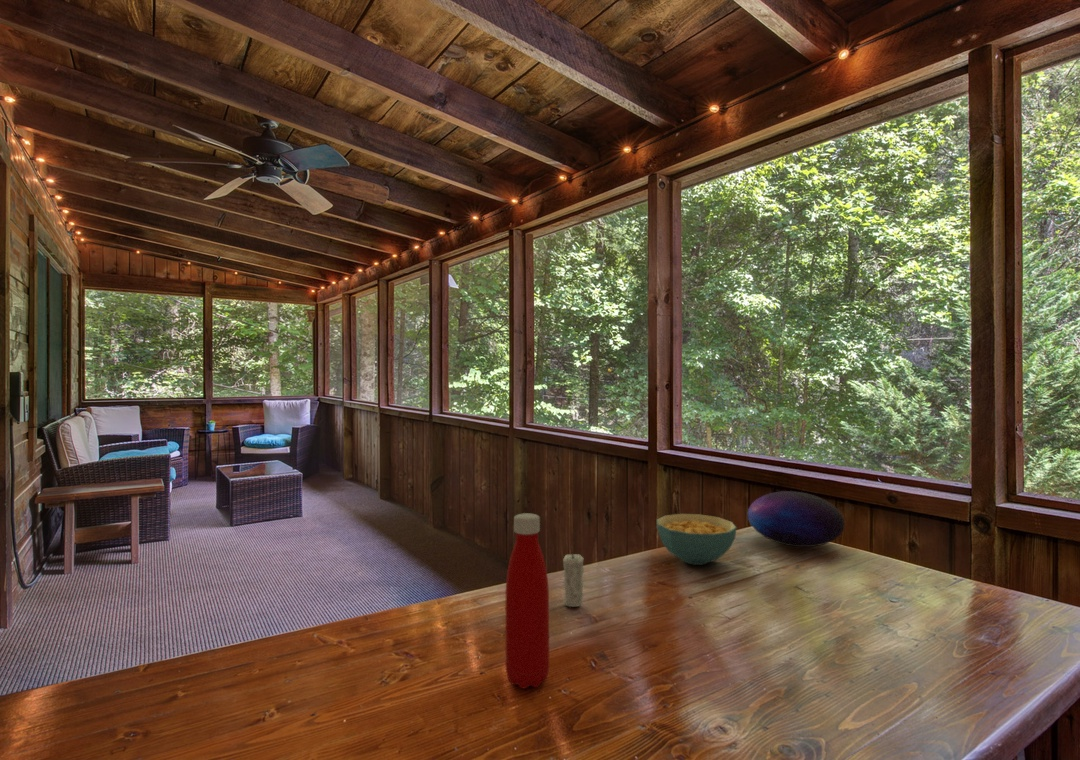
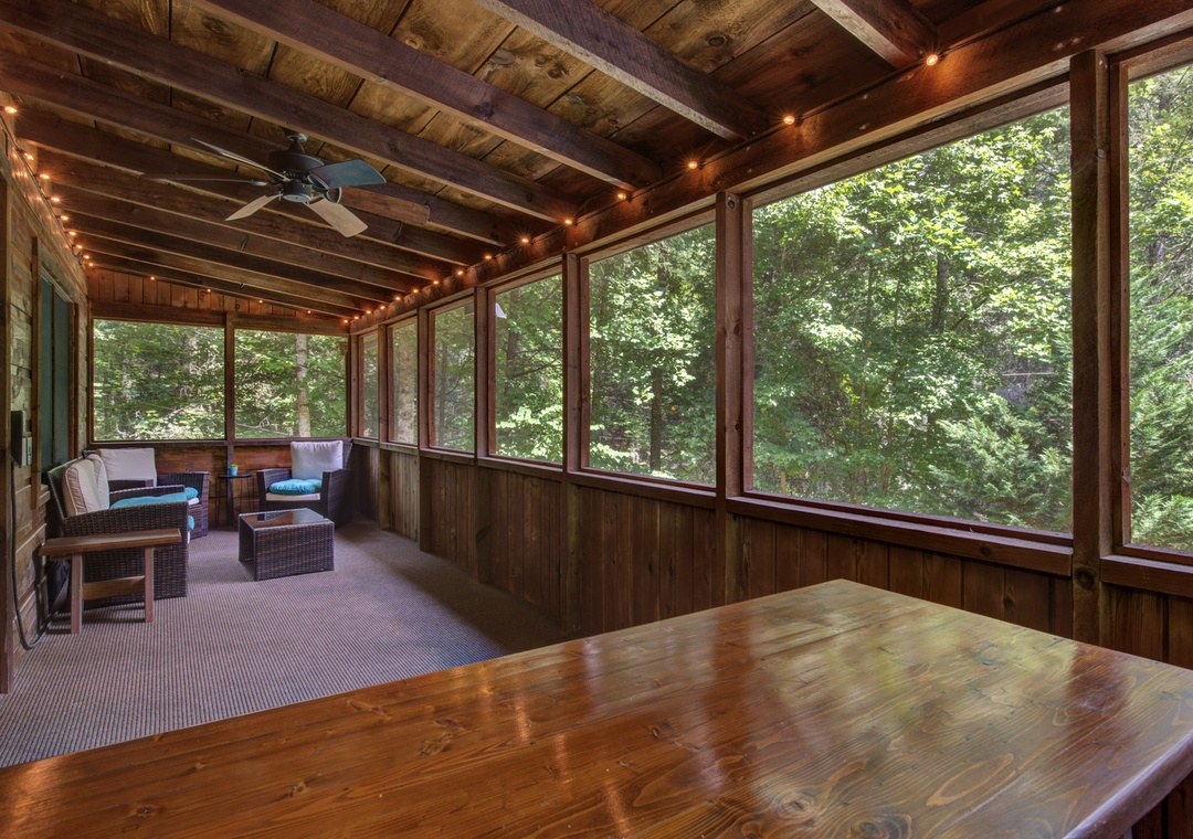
- cereal bowl (695, 542)
- bottle (527, 597)
- candle (573, 575)
- decorative orb (794, 518)
